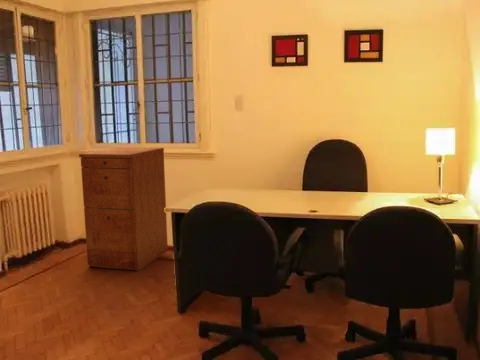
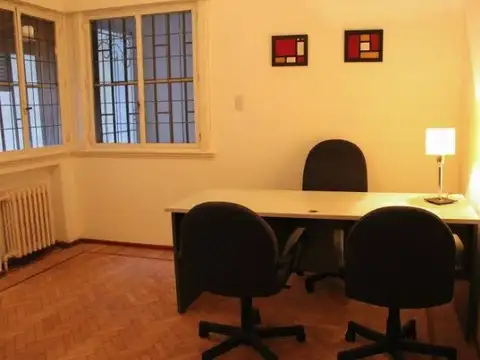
- filing cabinet (126, 205)
